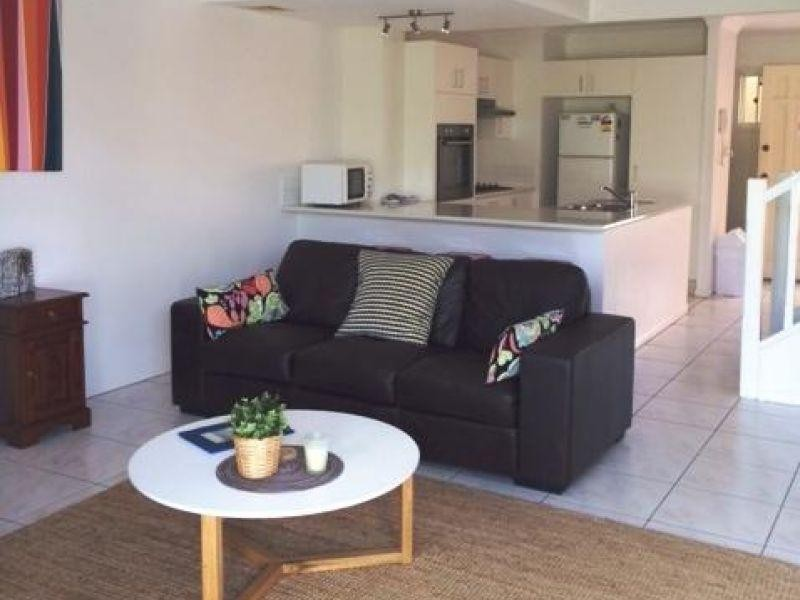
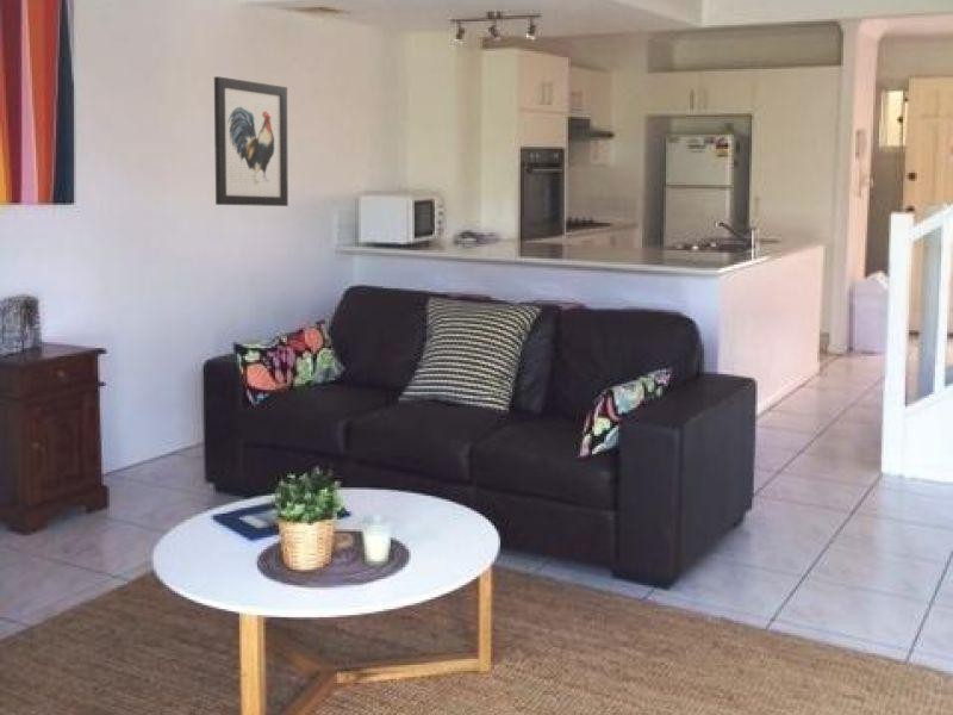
+ wall art (253, 144)
